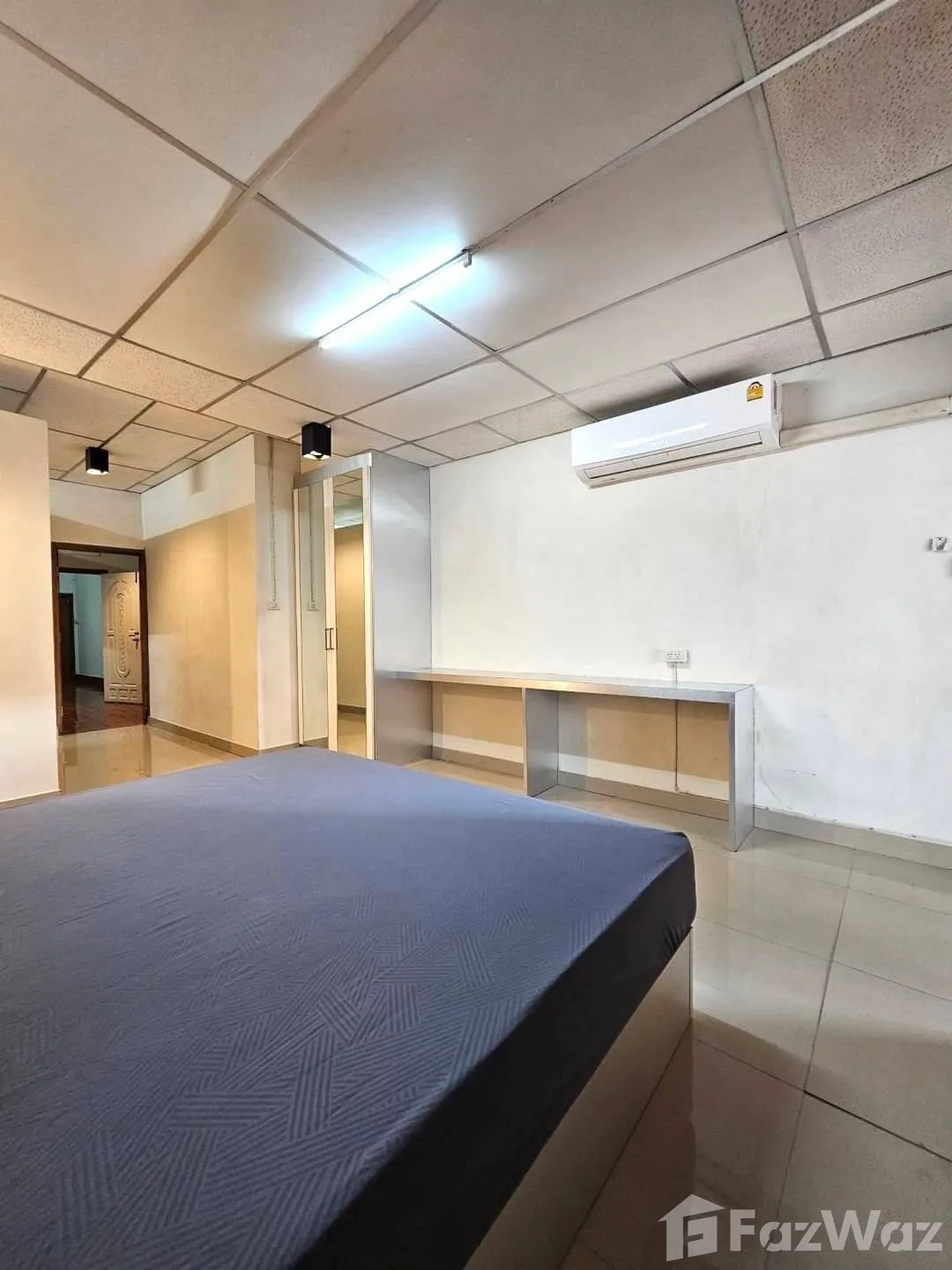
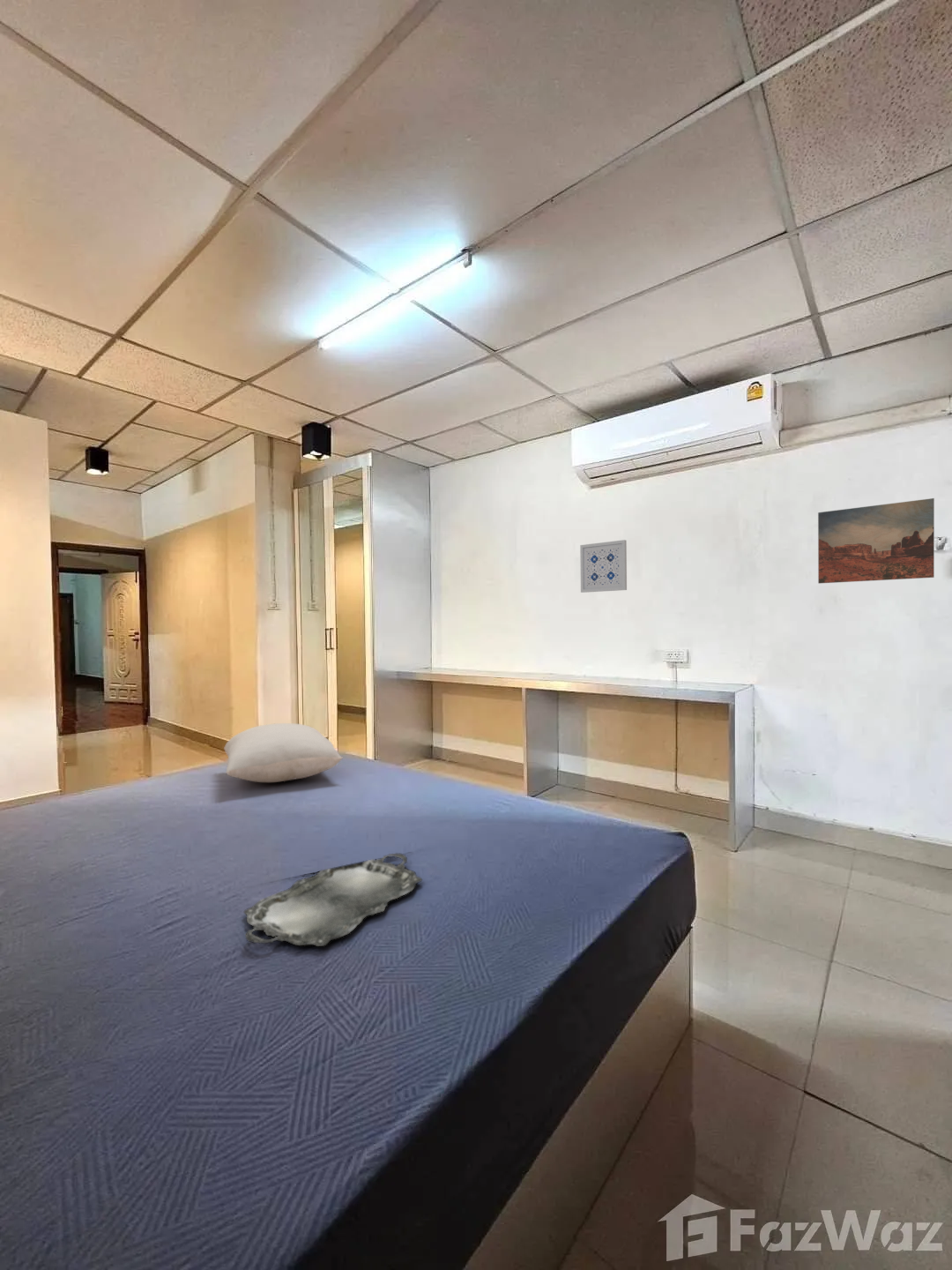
+ wall art (873, 543)
+ pillow (279, 751)
+ wall art (603, 566)
+ serving tray (338, 895)
